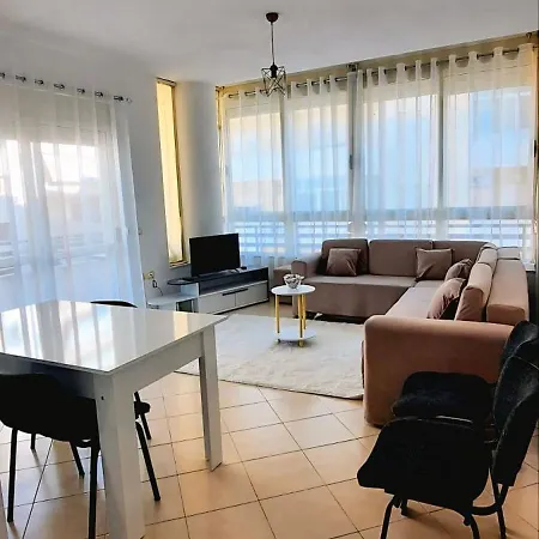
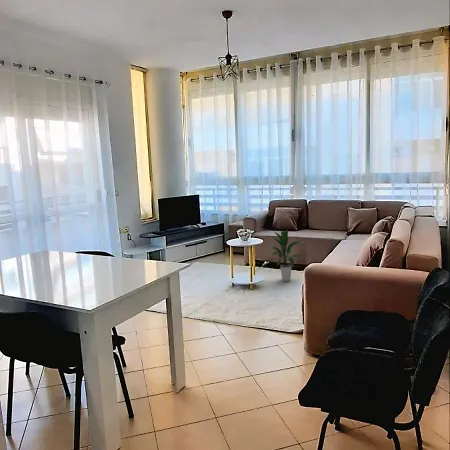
+ indoor plant (283, 253)
